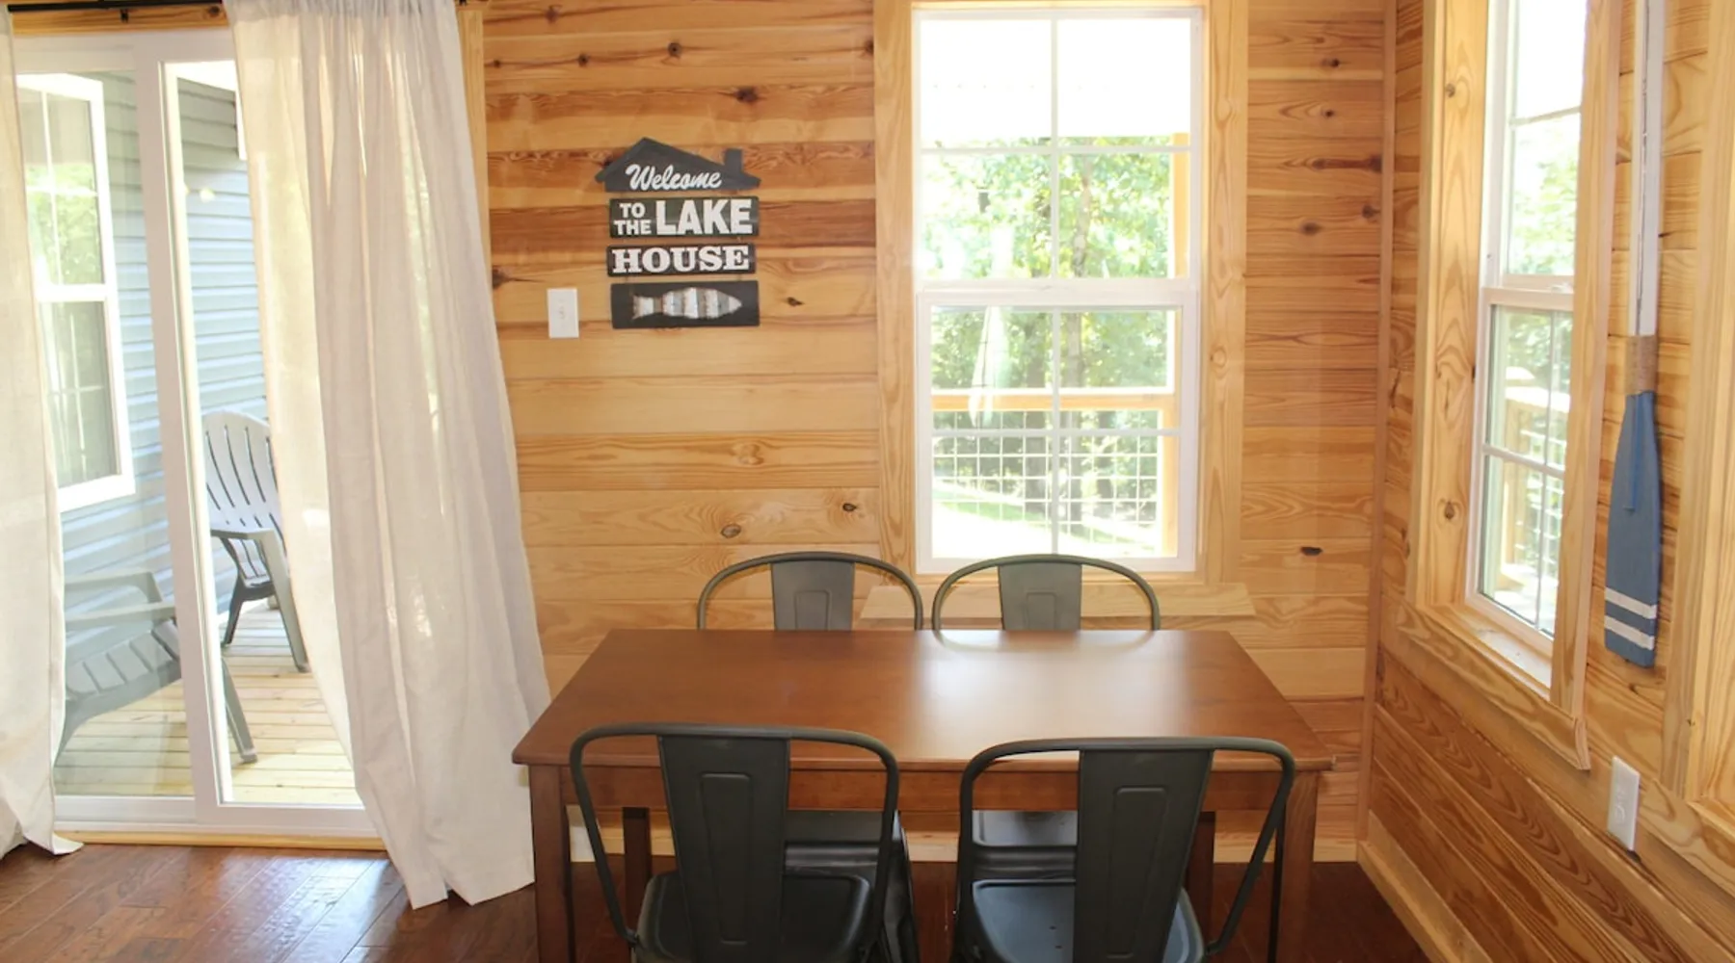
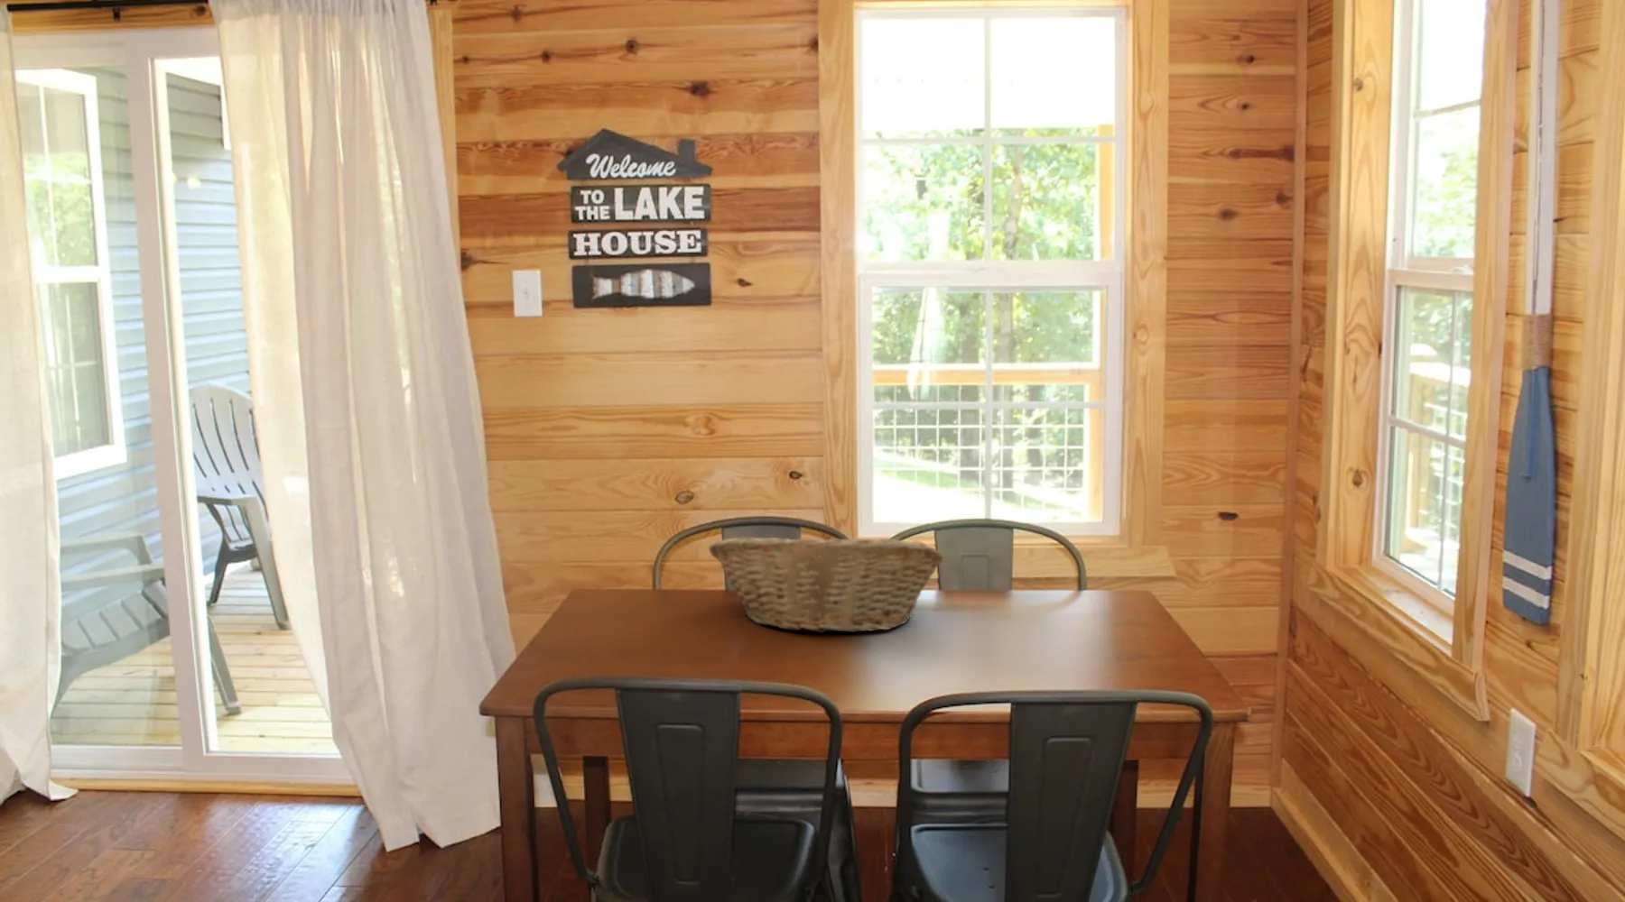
+ fruit basket (825, 571)
